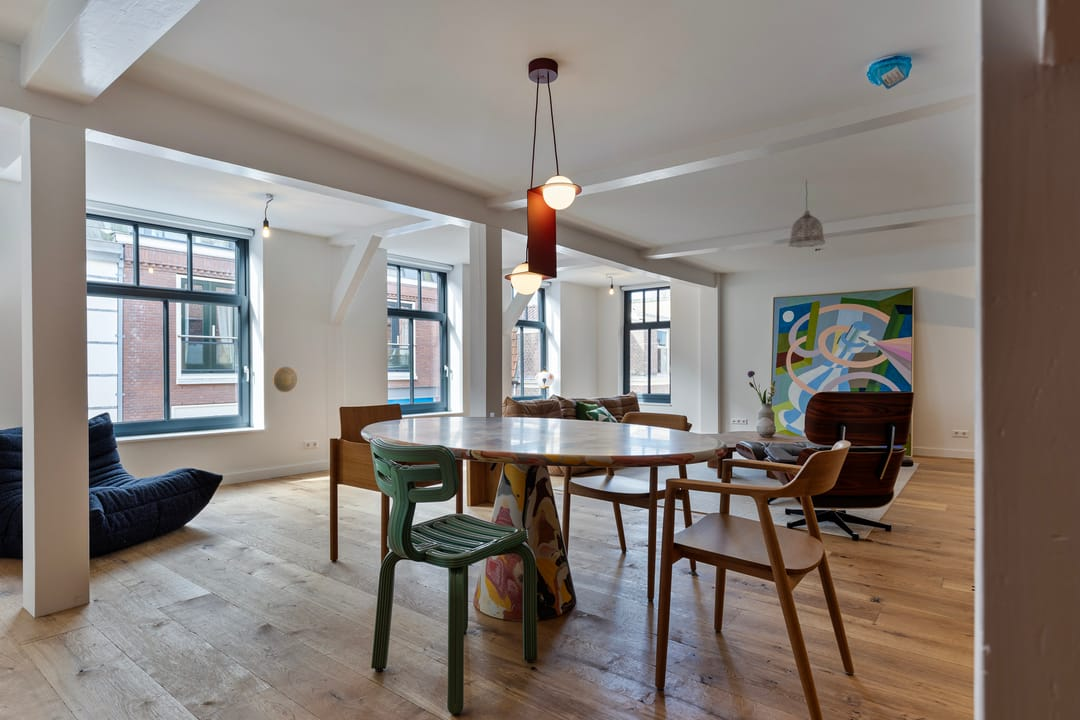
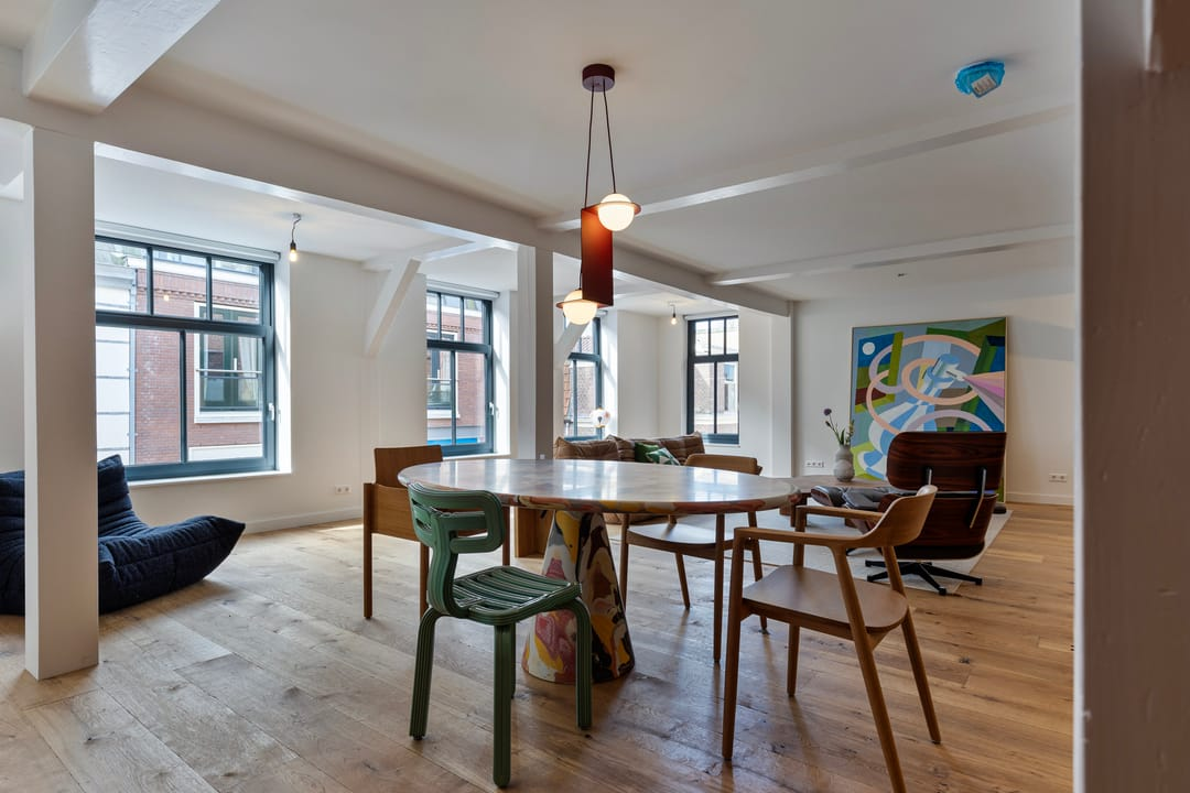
- pendant lamp (806, 212)
- decorative plate (285, 379)
